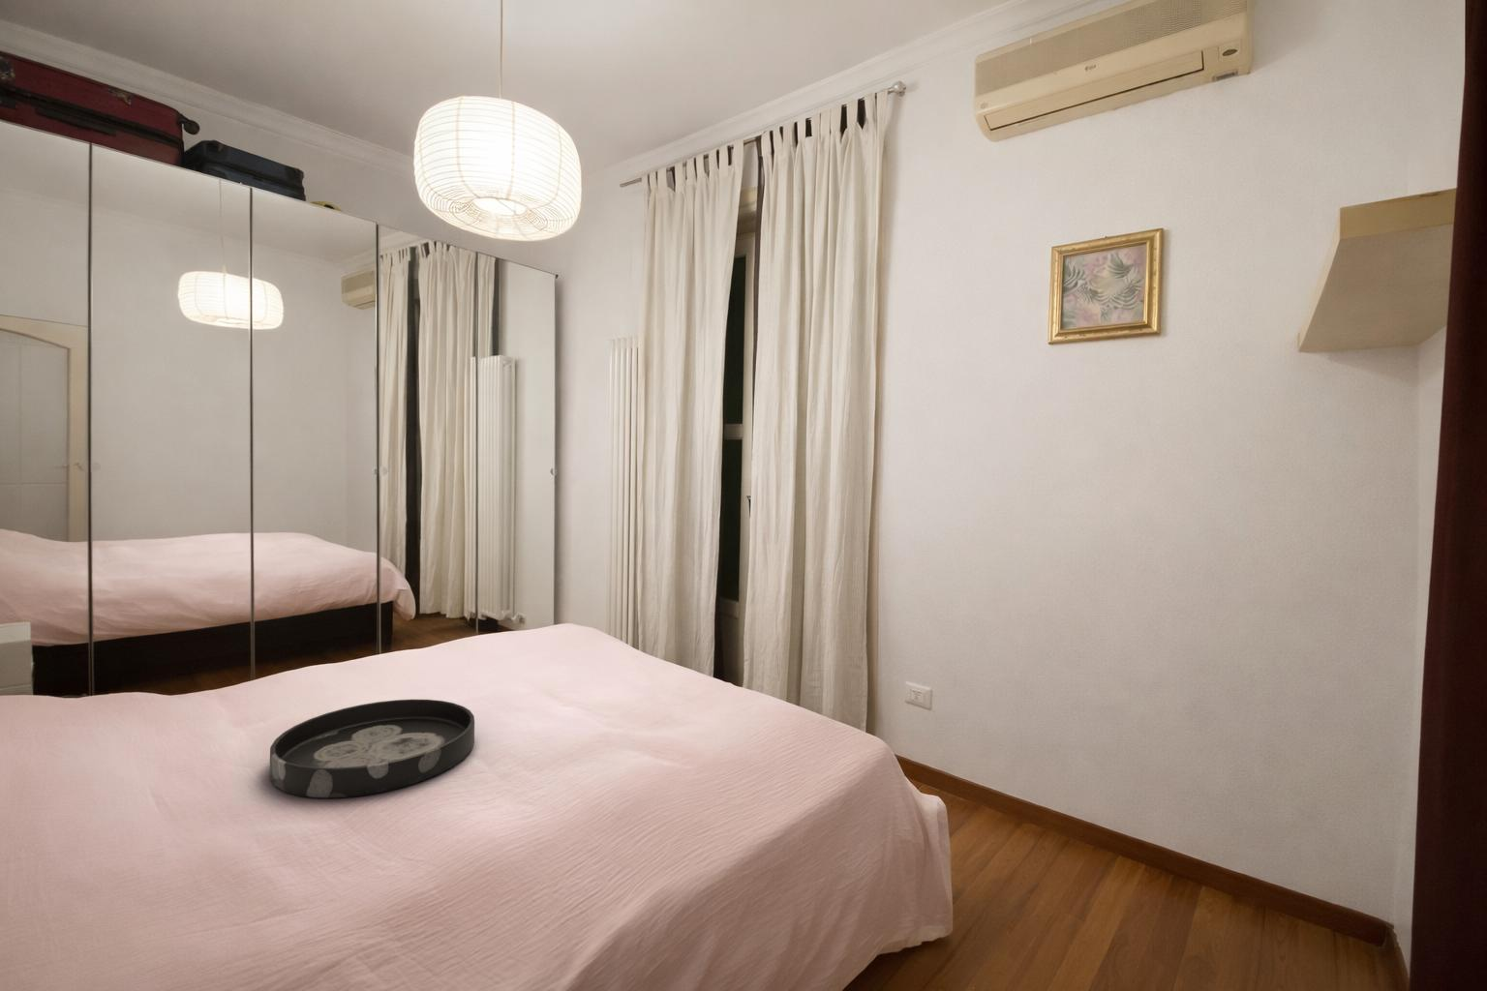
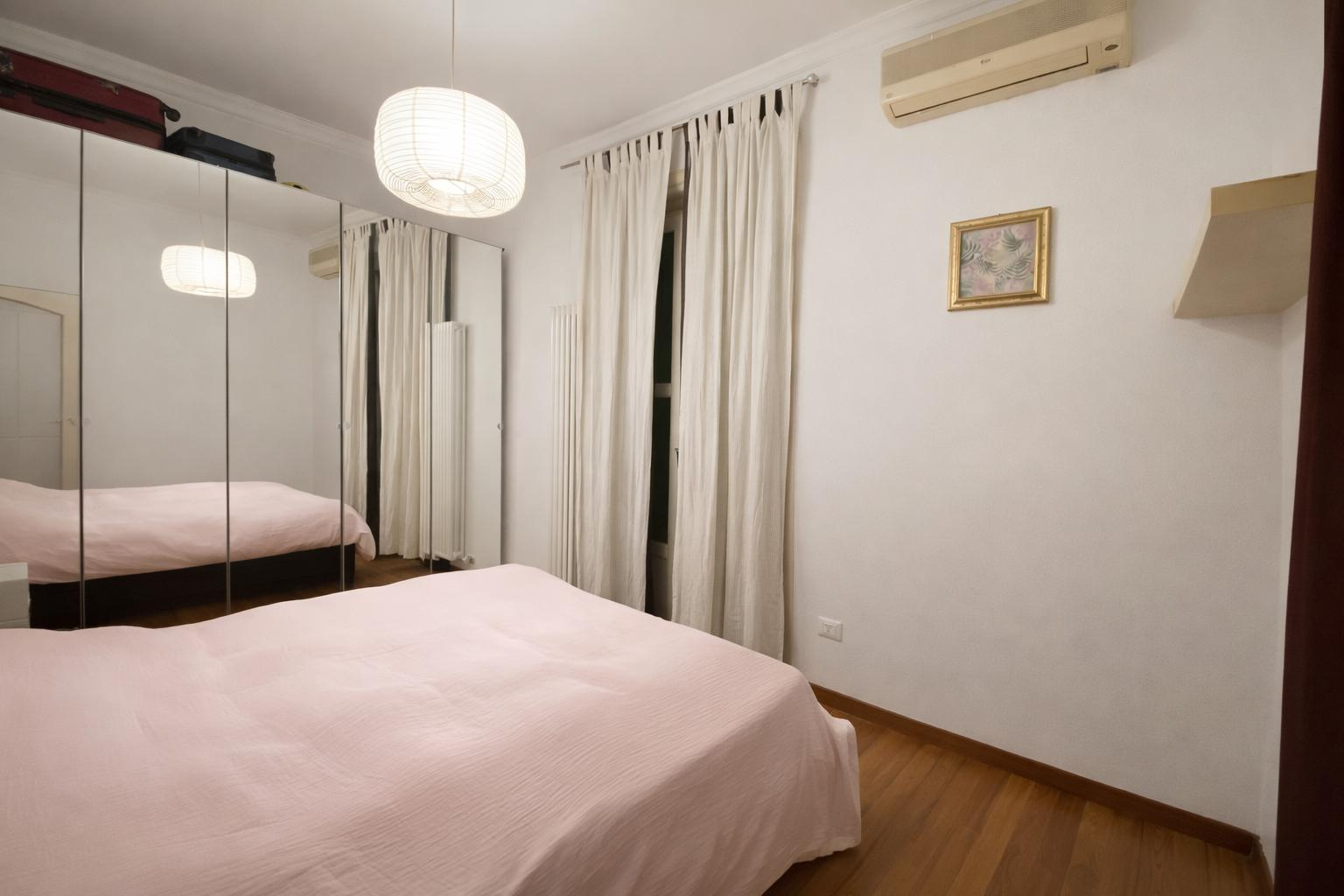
- tray (378, 741)
